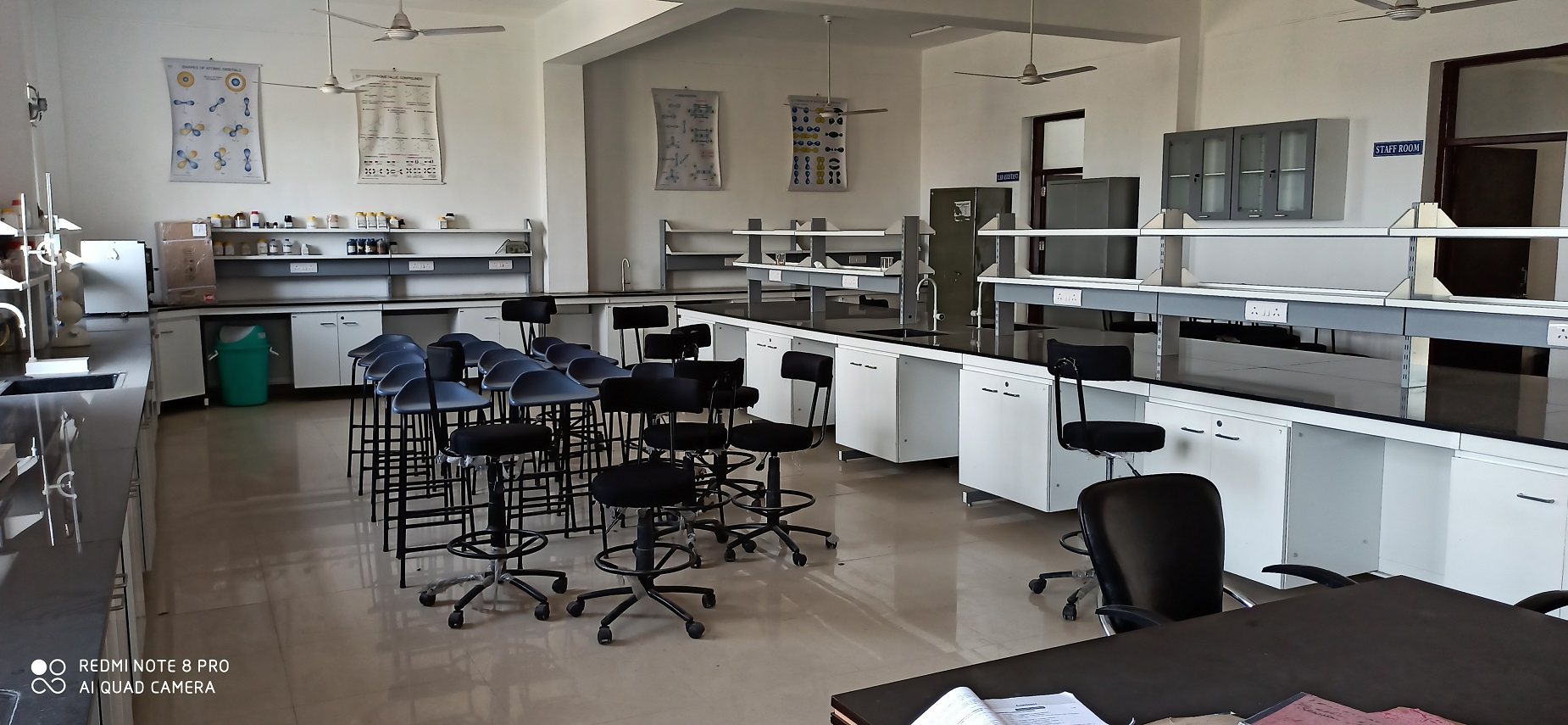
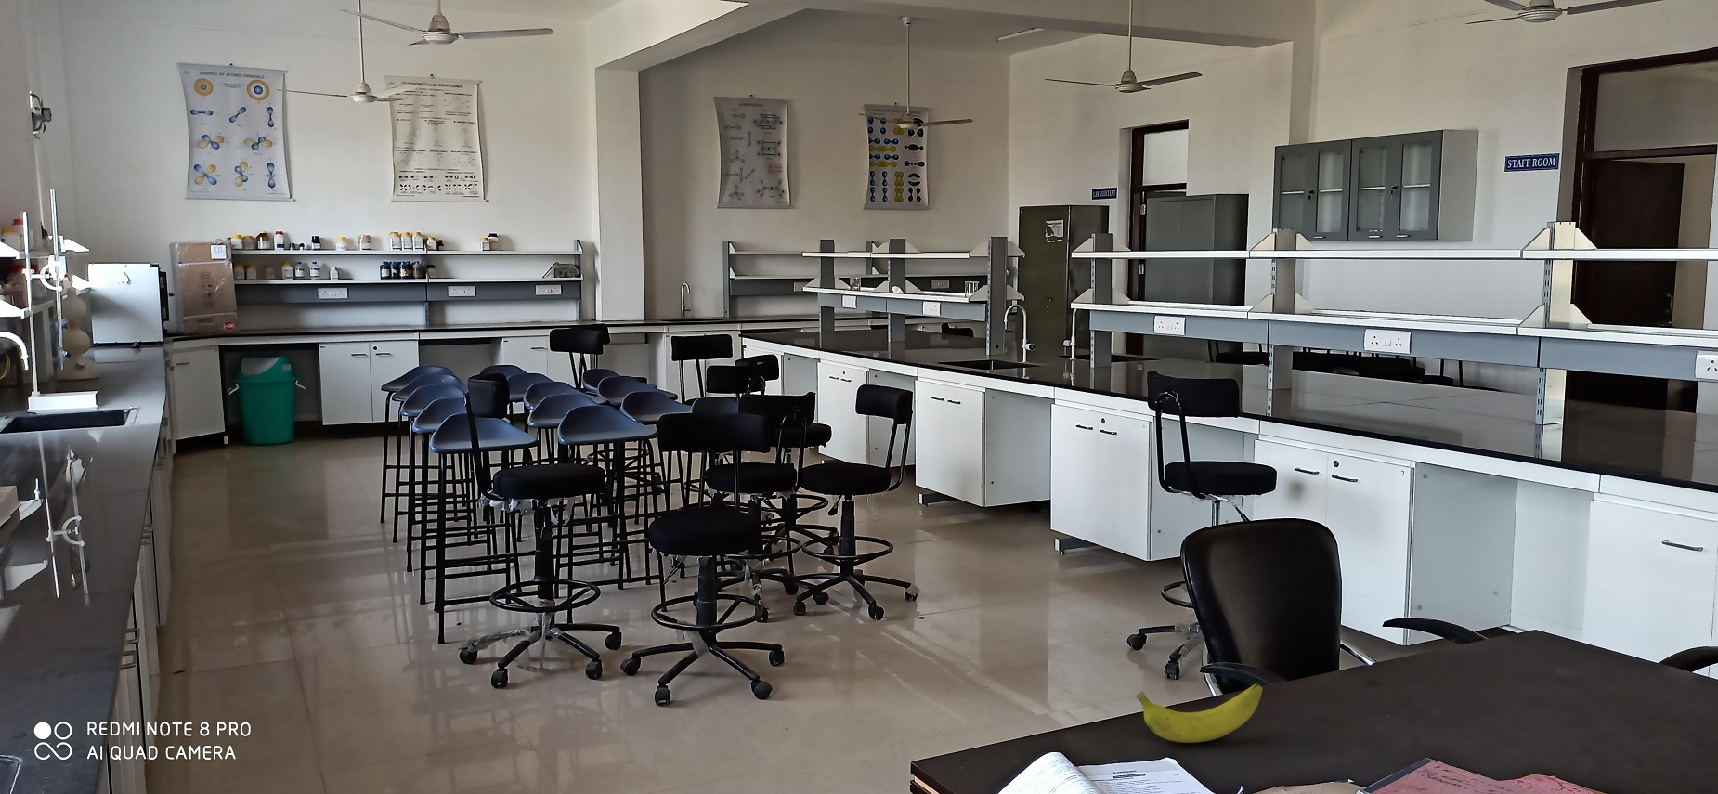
+ banana (1199, 714)
